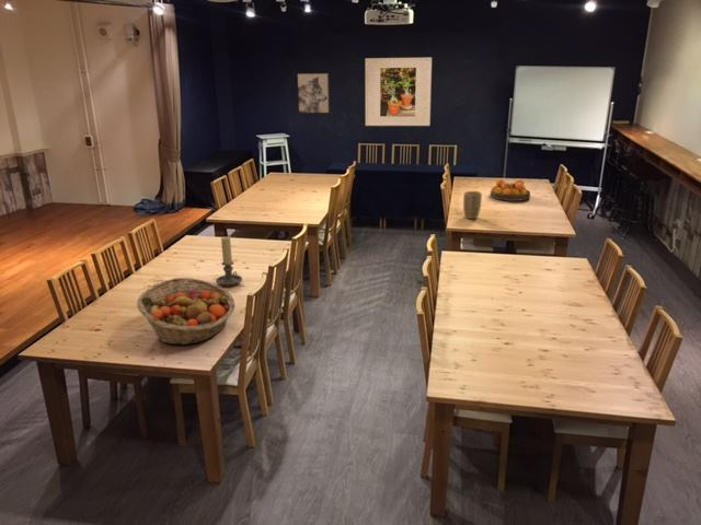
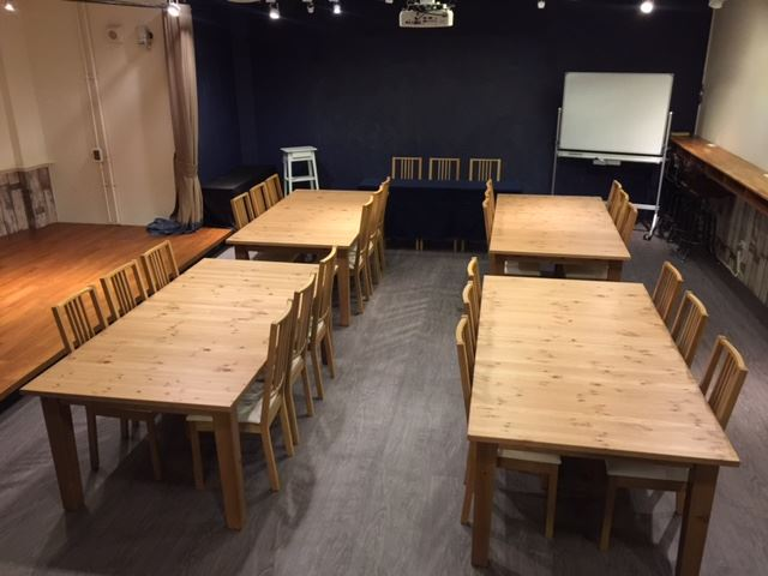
- candle holder (228, 259)
- plant pot (472, 205)
- fruit bowl (510, 188)
- fruit basket (187, 310)
- wall art (313, 93)
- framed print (398, 92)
